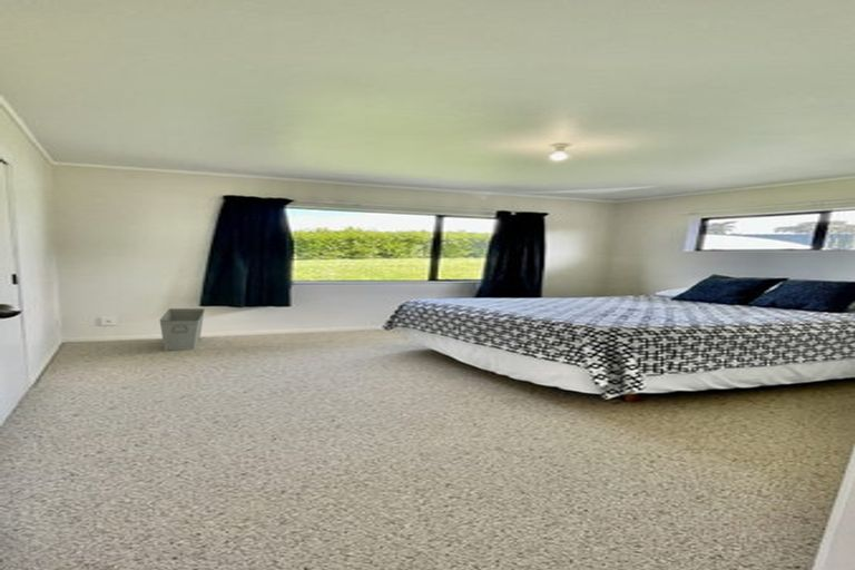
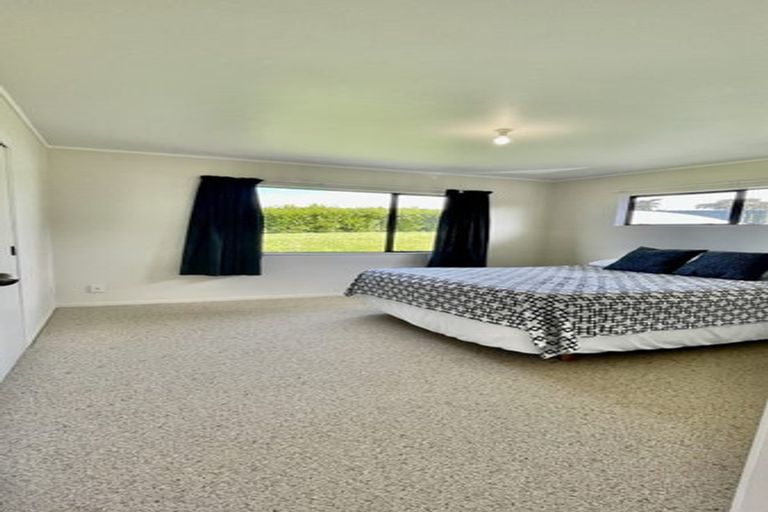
- storage bin (183, 328)
